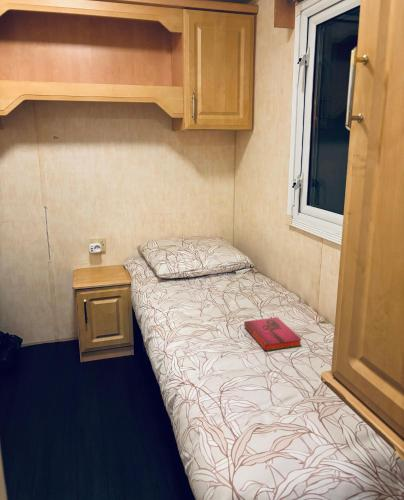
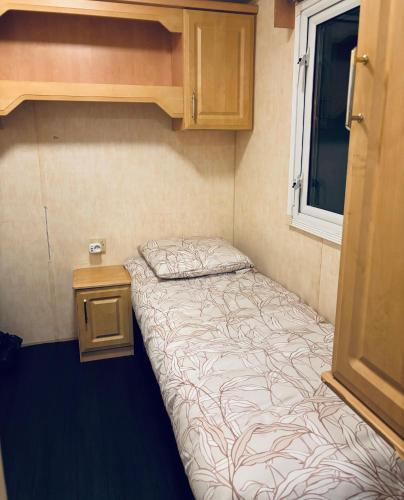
- hardback book (271, 333)
